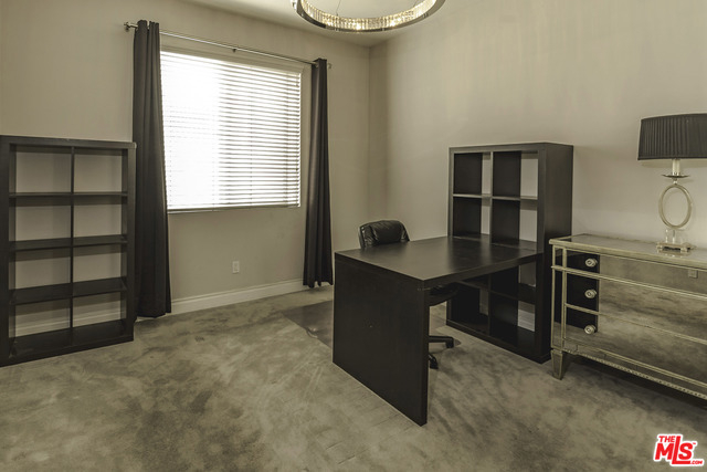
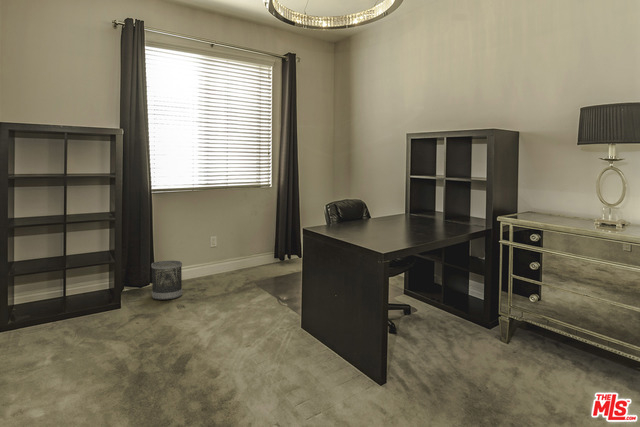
+ wastebasket (167, 279)
